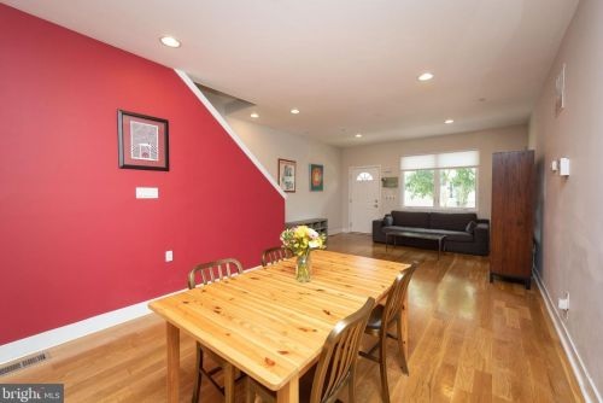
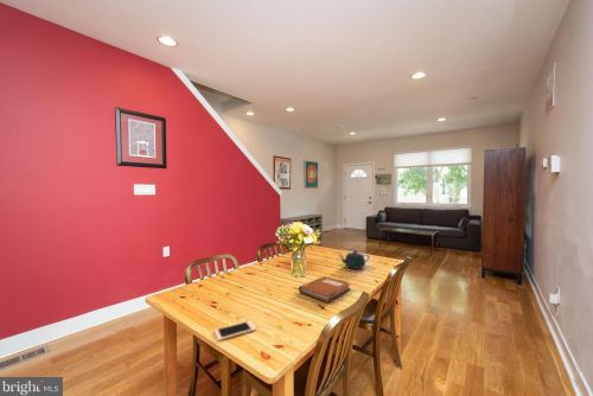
+ notebook (325, 287)
+ teapot (353, 258)
+ cell phone (235, 330)
